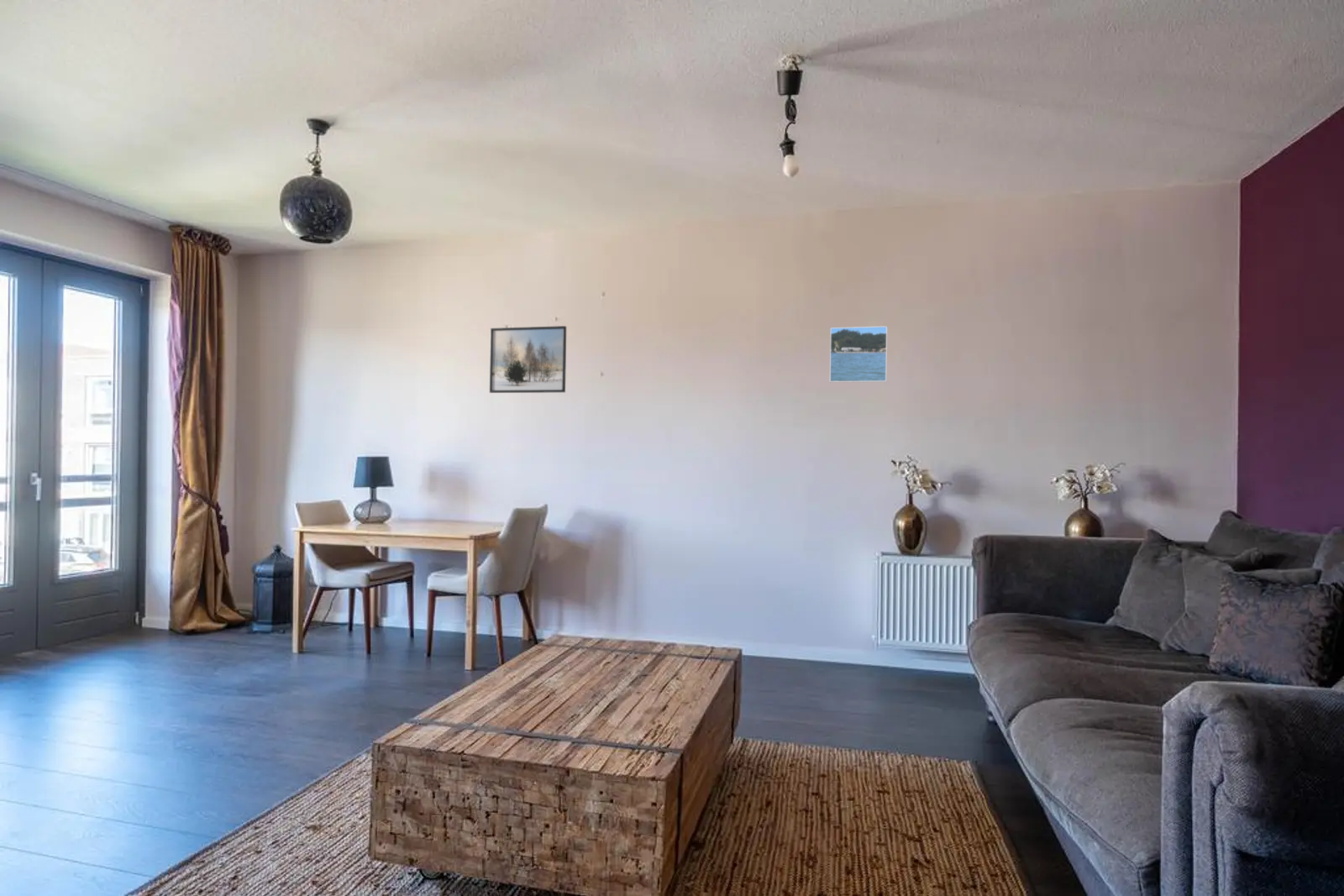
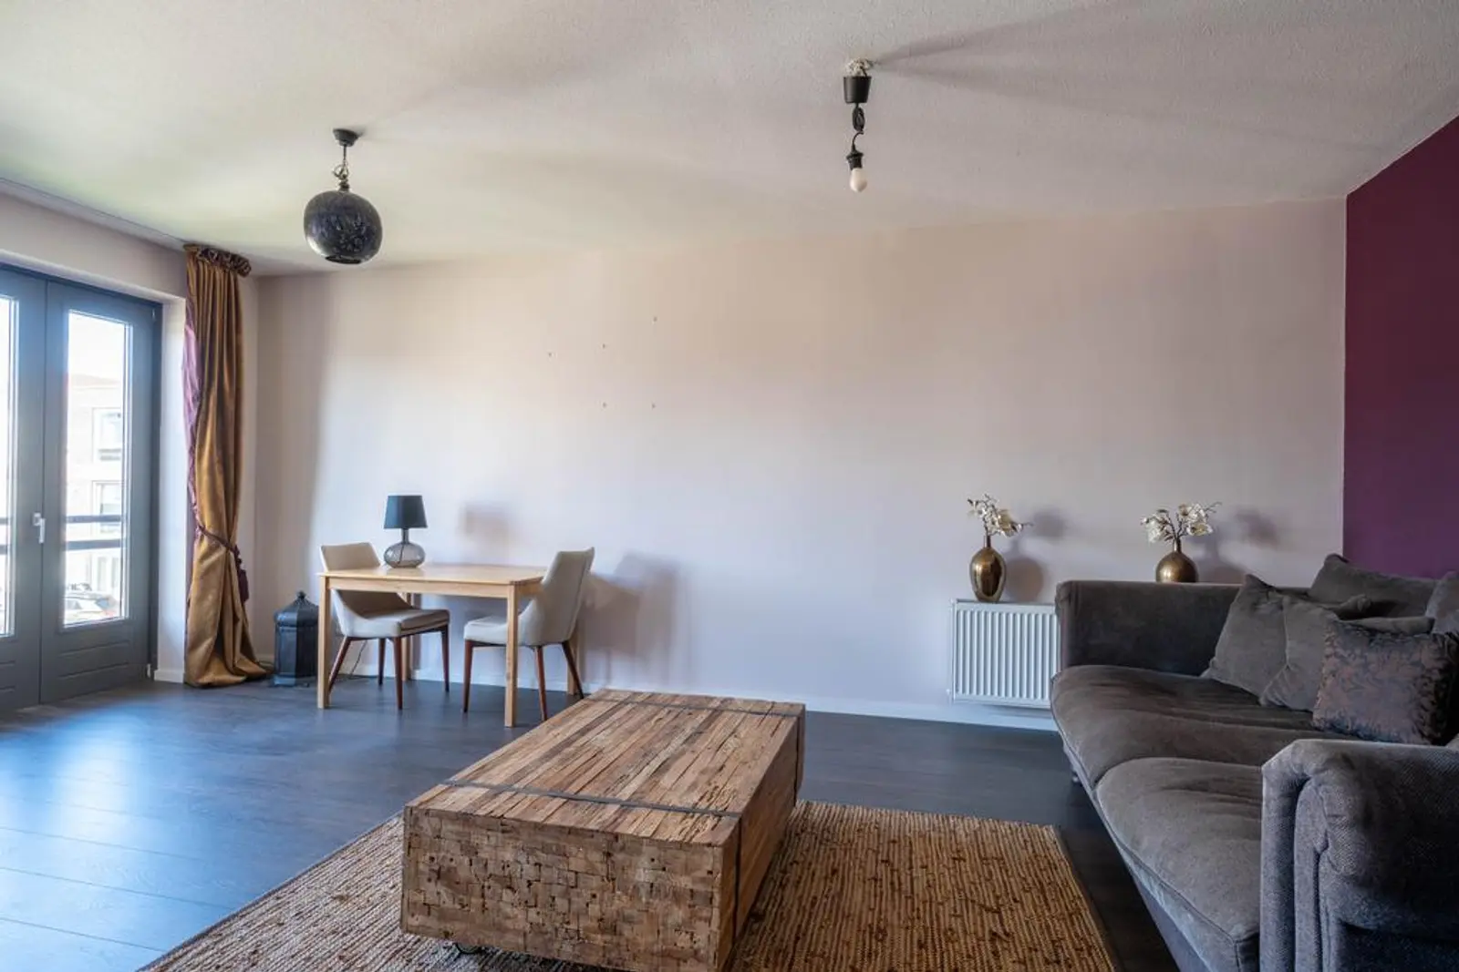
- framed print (527, 359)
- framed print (858, 354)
